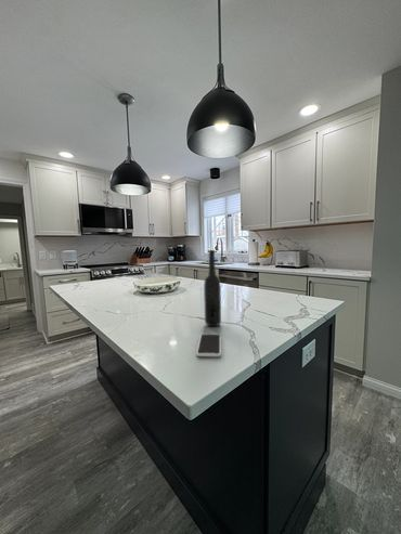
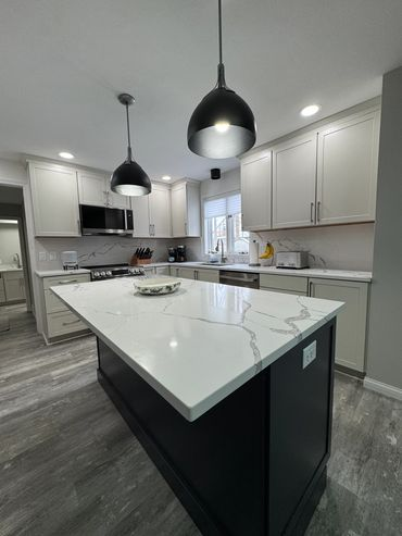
- bottle (211, 287)
- smartphone (209, 344)
